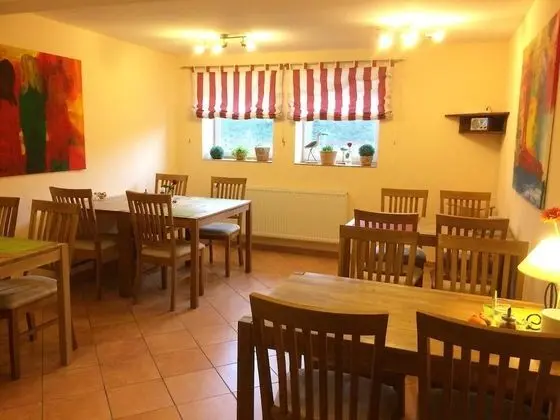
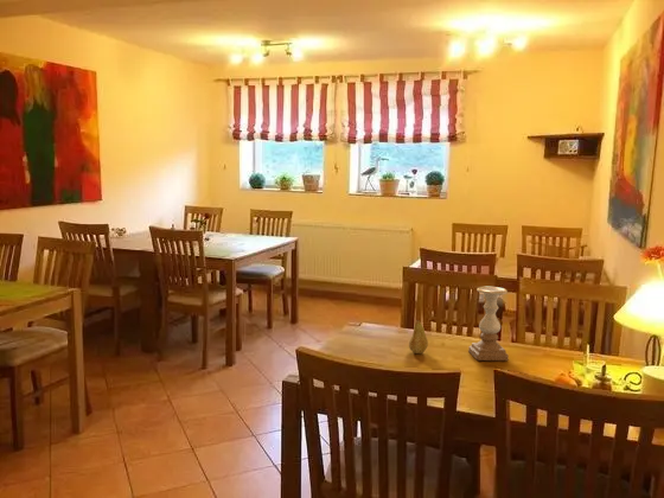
+ candle holder (490, 323)
+ fruit (419, 336)
